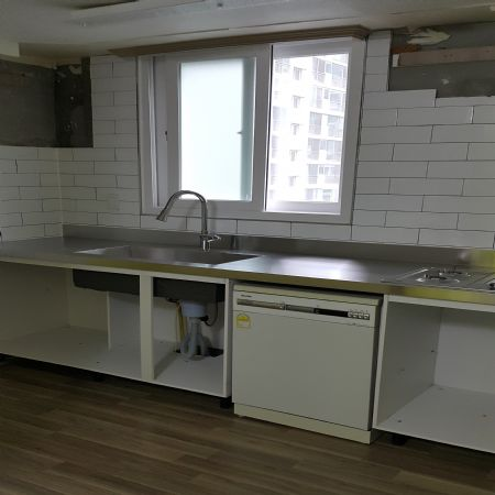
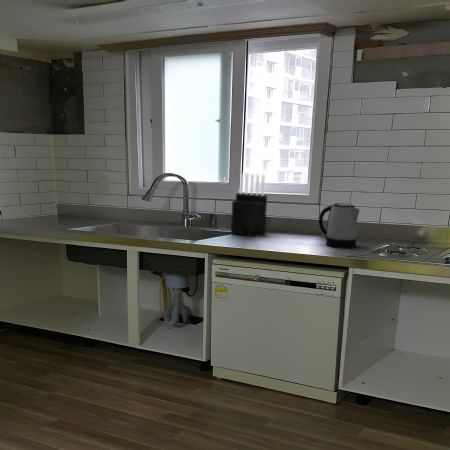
+ knife block (248, 204)
+ kettle (338, 223)
